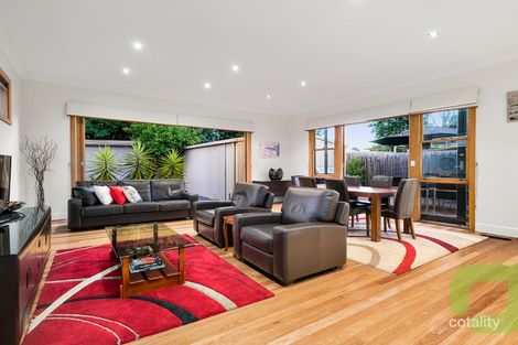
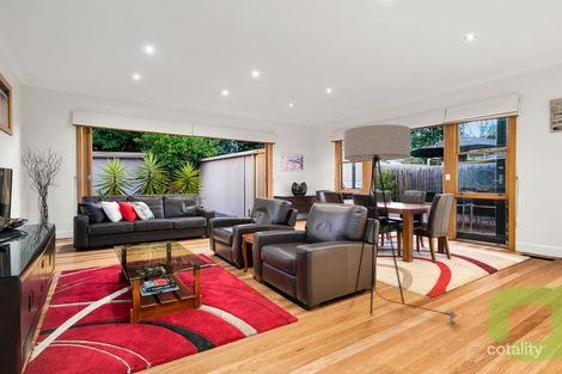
+ floor lamp (389, 223)
